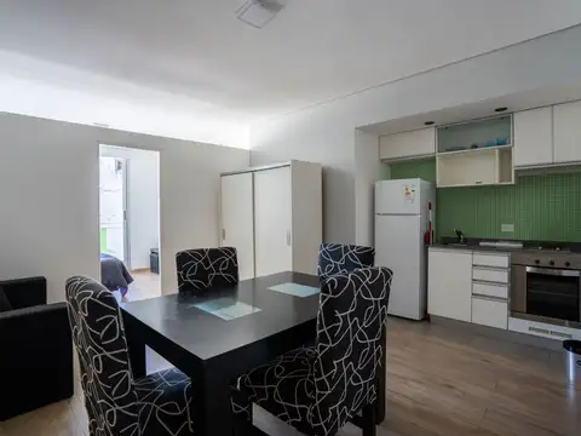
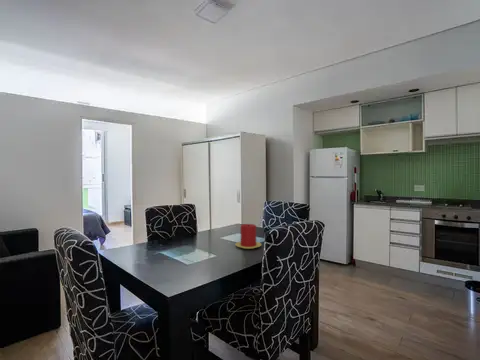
+ candle (248, 235)
